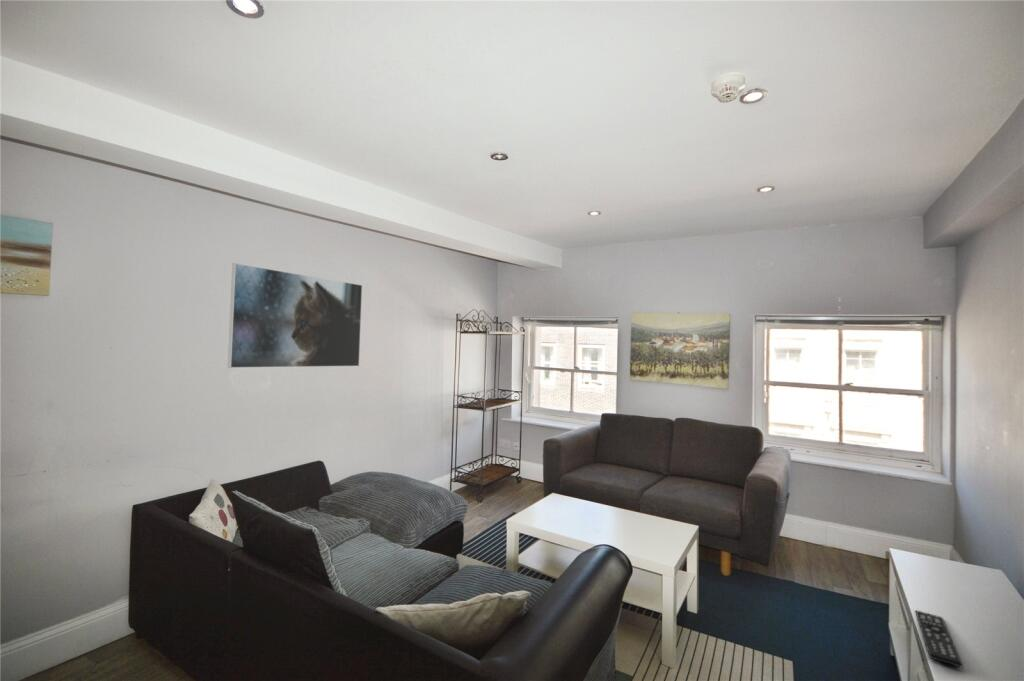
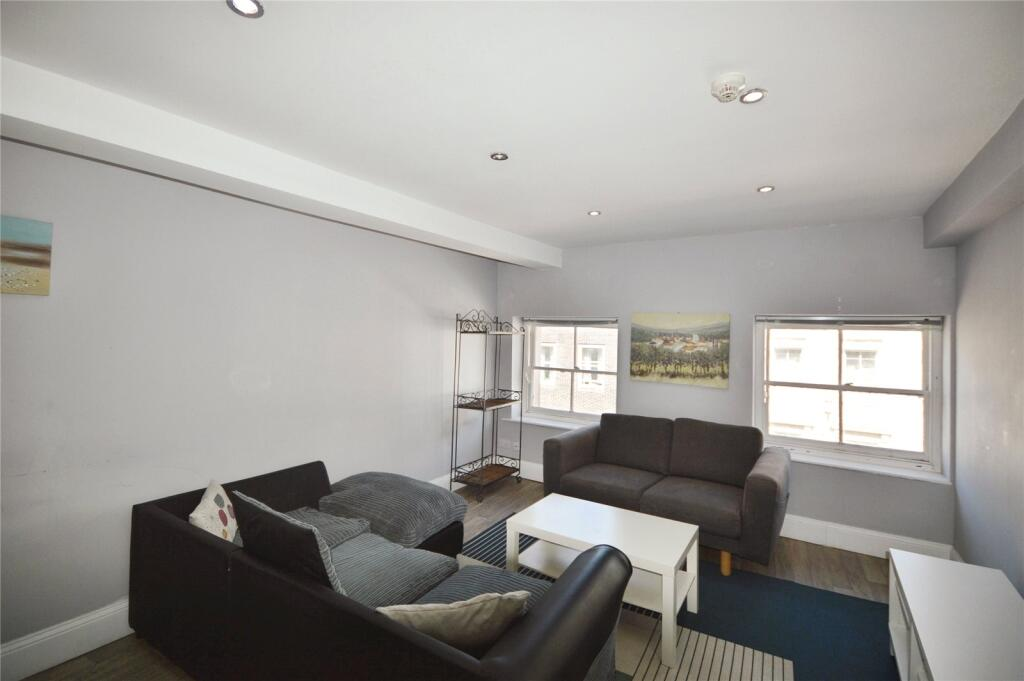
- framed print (303, 321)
- remote control (936, 635)
